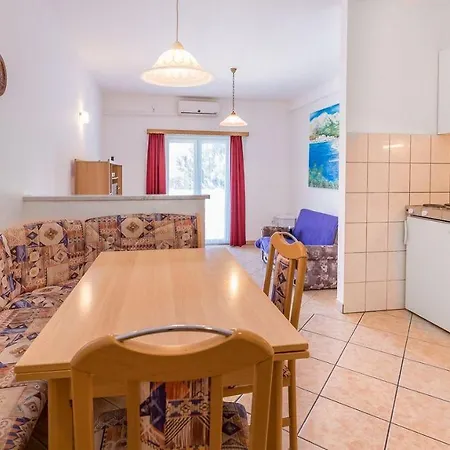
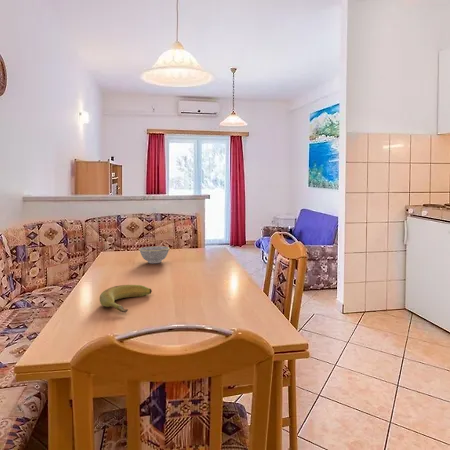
+ banana (126, 296)
+ bowl (154, 255)
